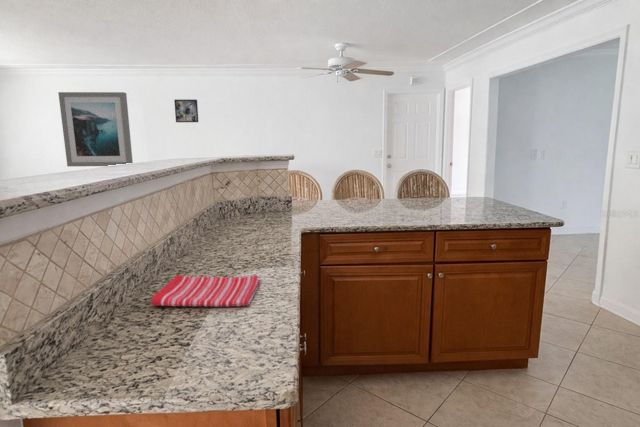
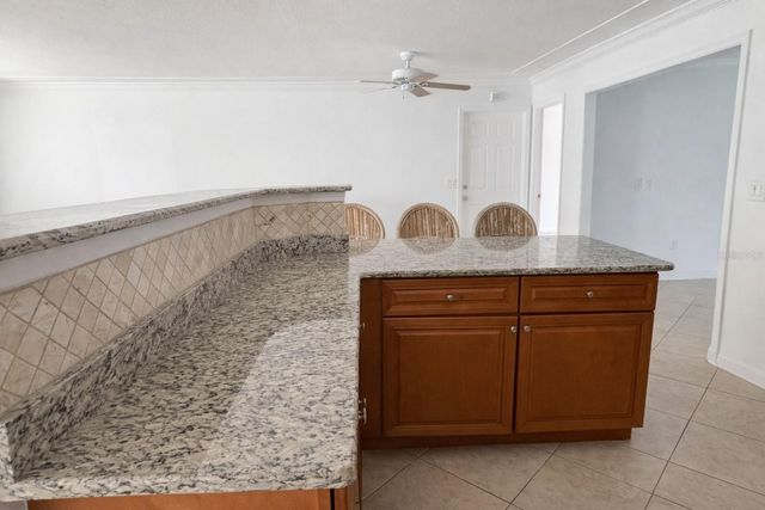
- dish towel (209, 289)
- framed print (186, 111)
- wall art (96, 129)
